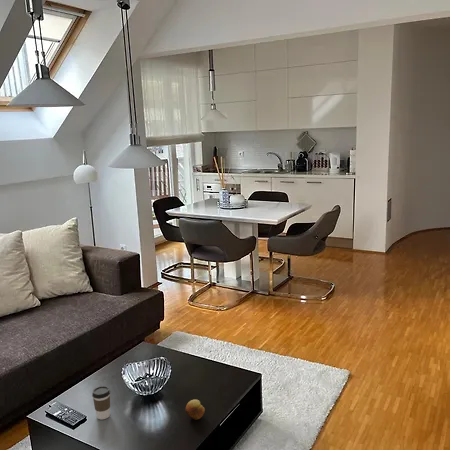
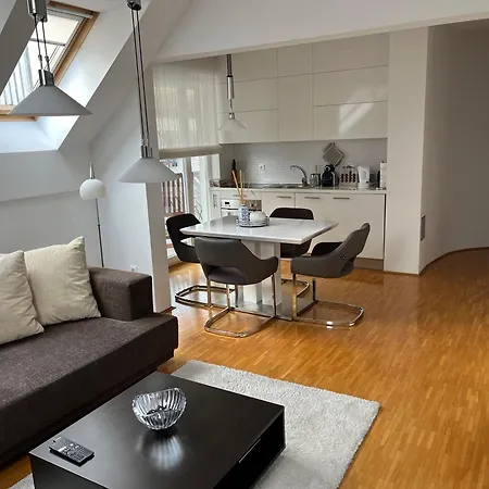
- fruit (195, 409)
- coffee cup (102, 402)
